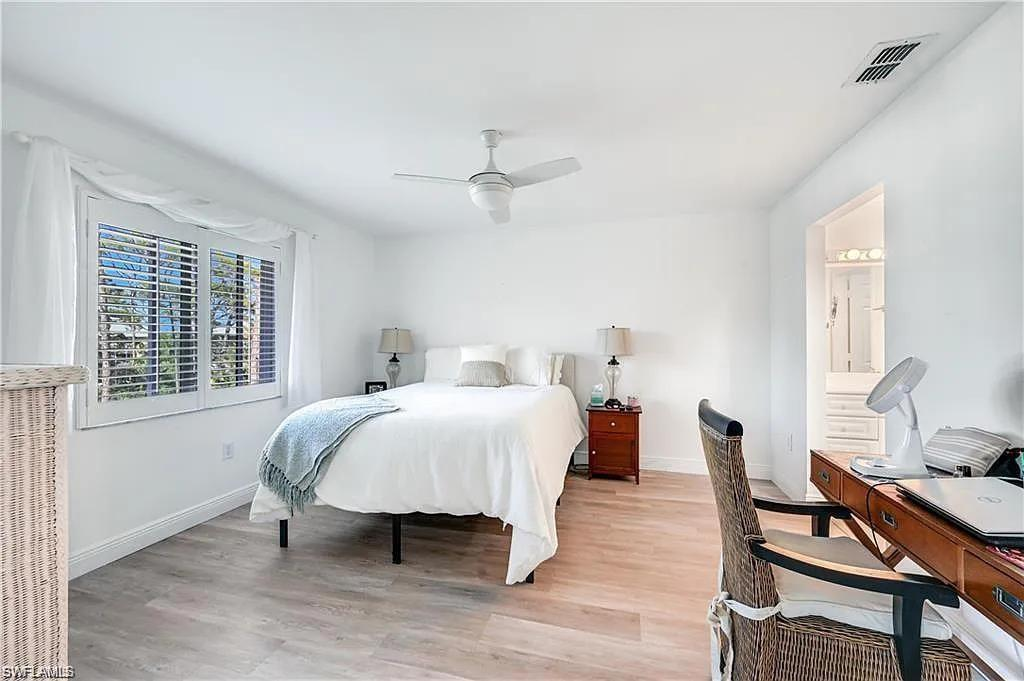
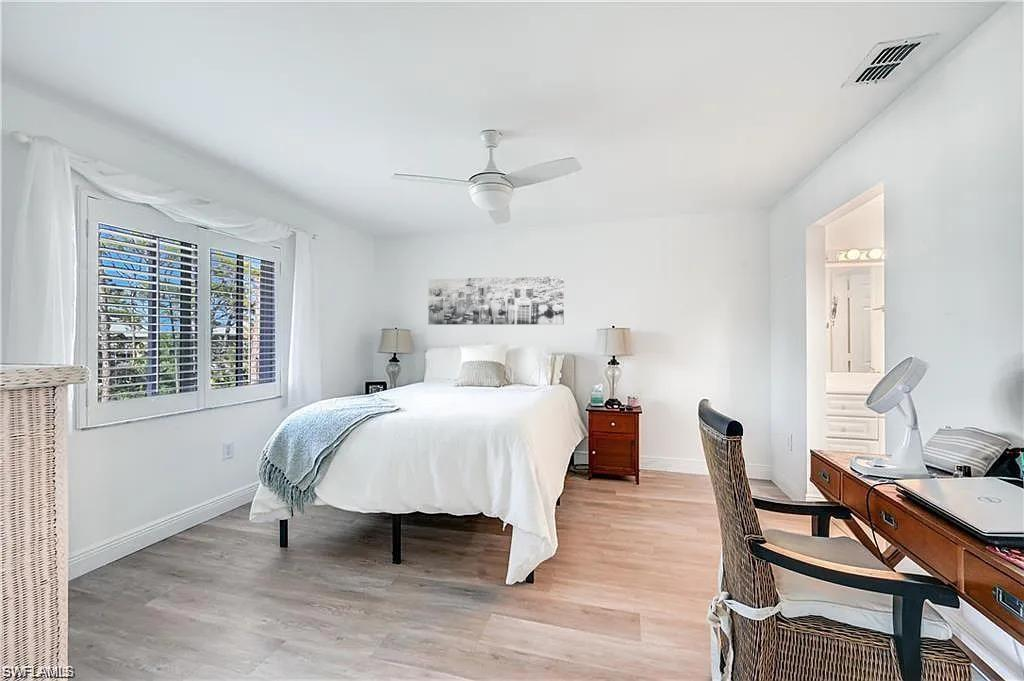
+ wall art (493, 301)
